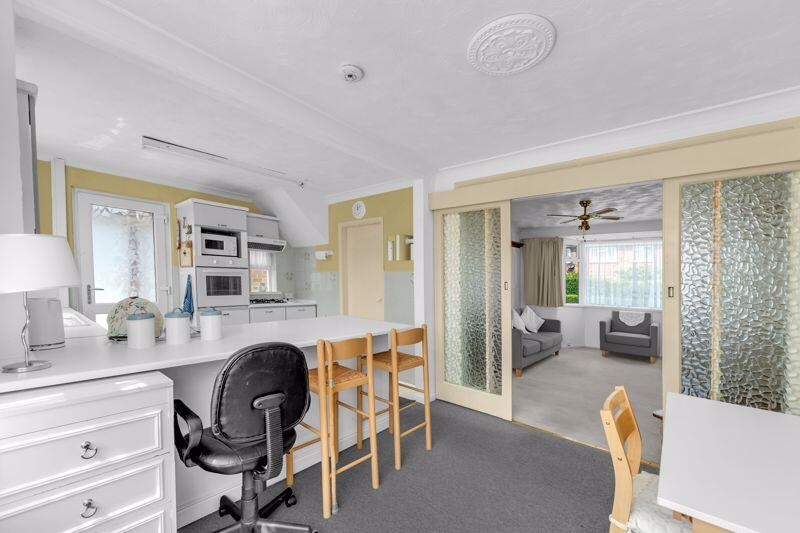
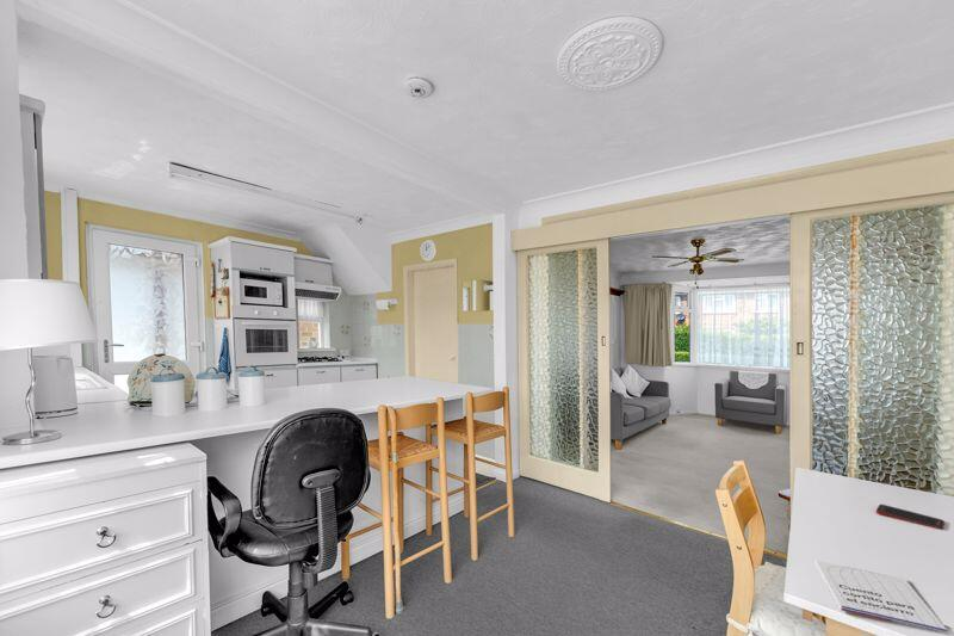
+ cell phone (909, 517)
+ notebook (872, 592)
